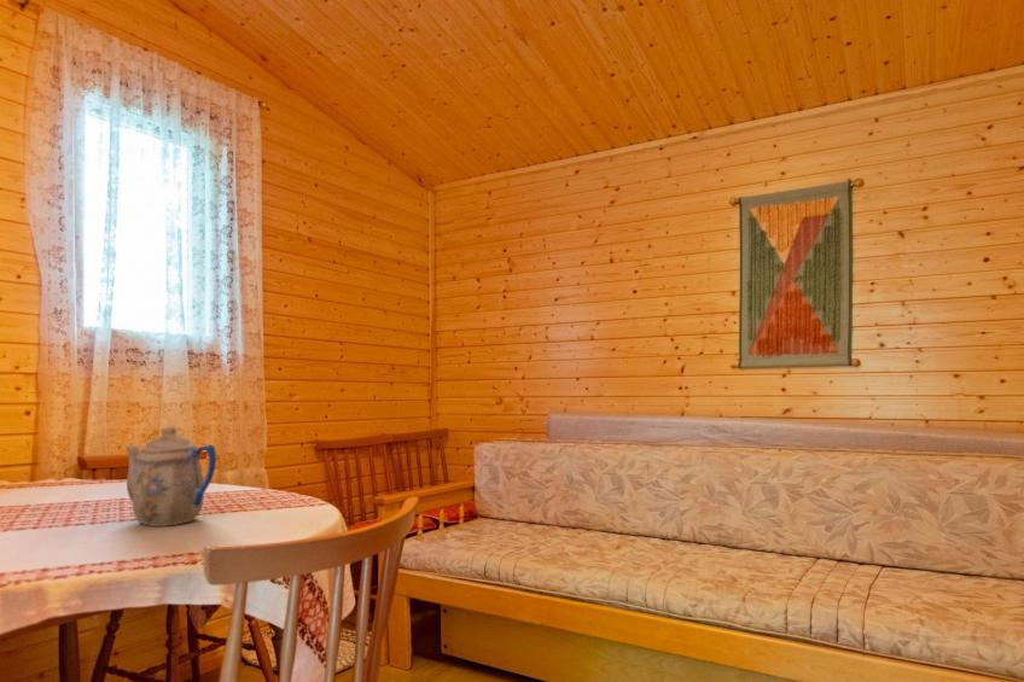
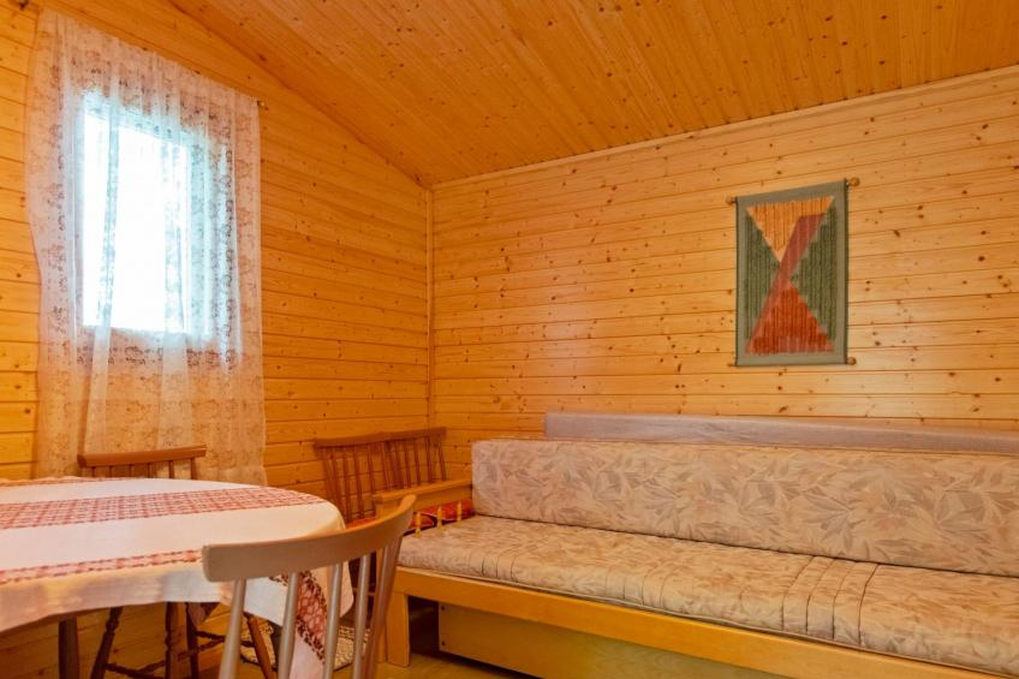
- teapot (169, 473)
